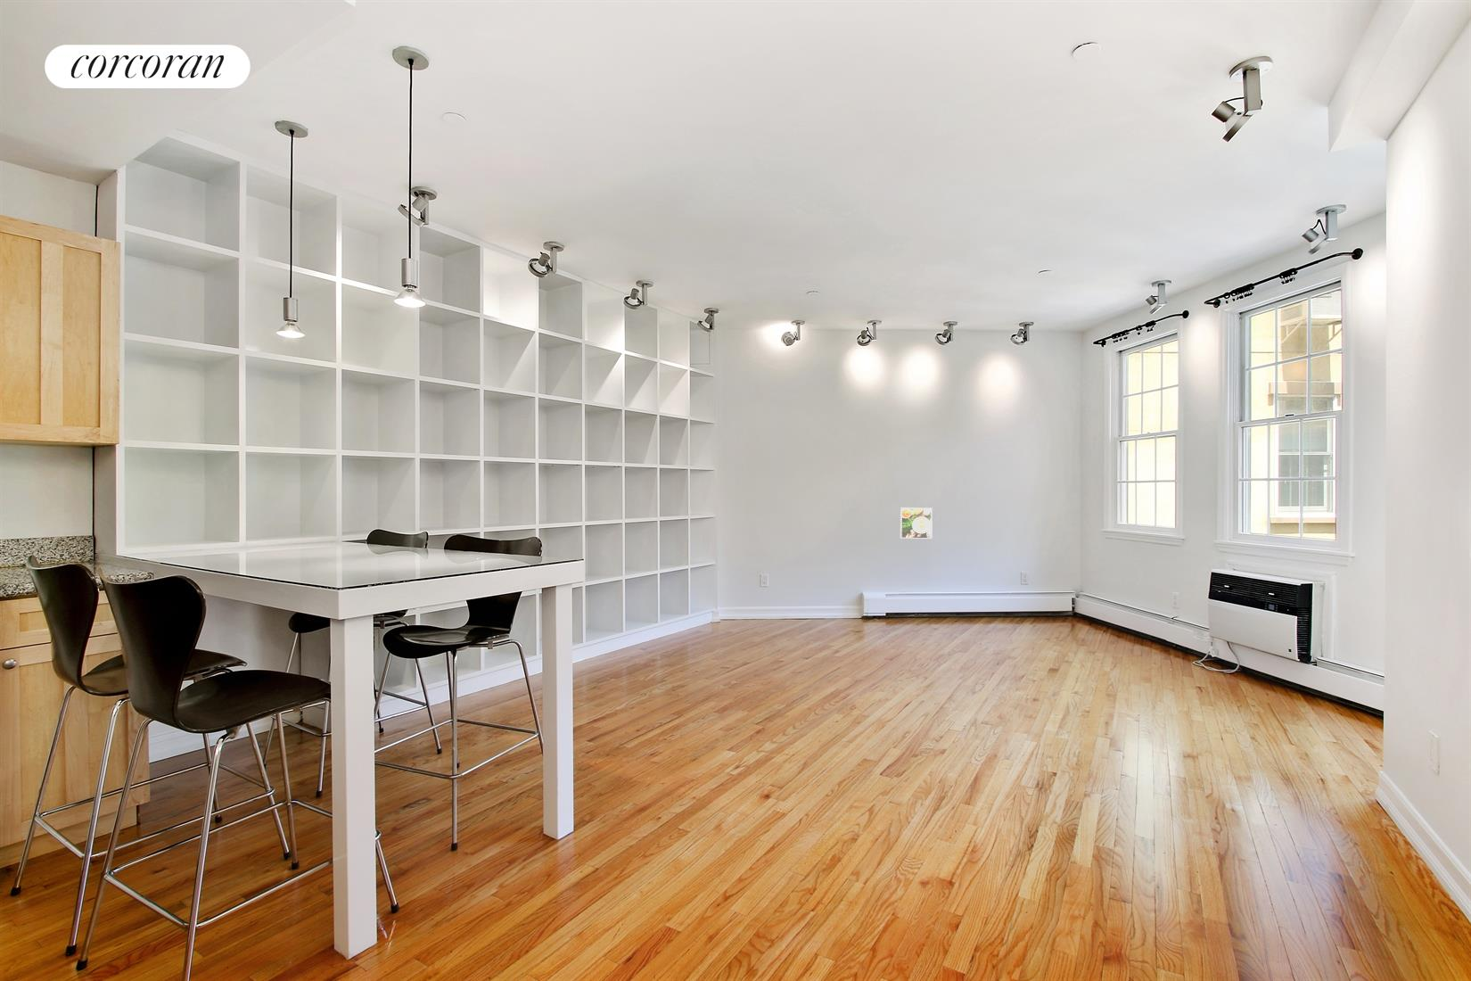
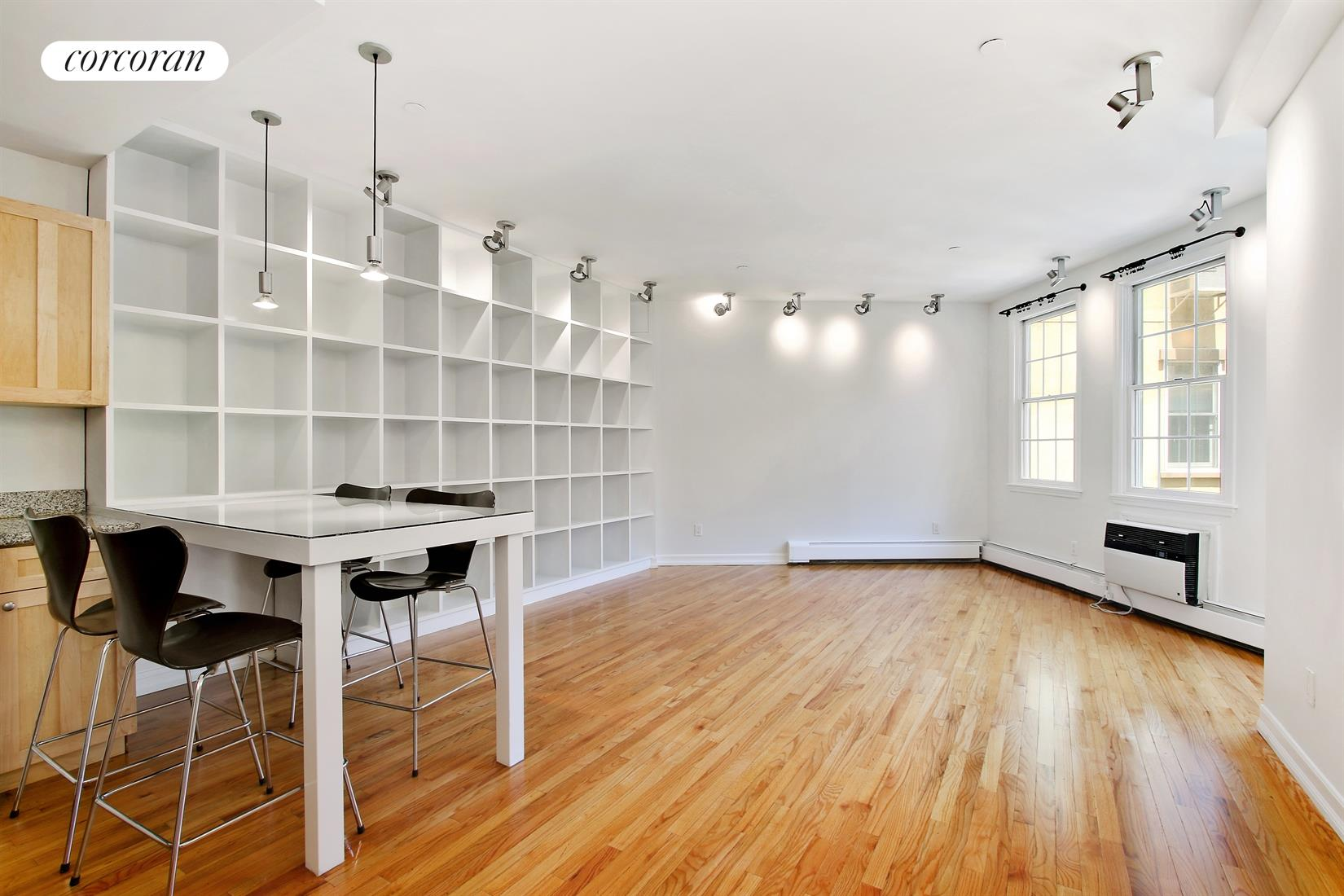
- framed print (916, 522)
